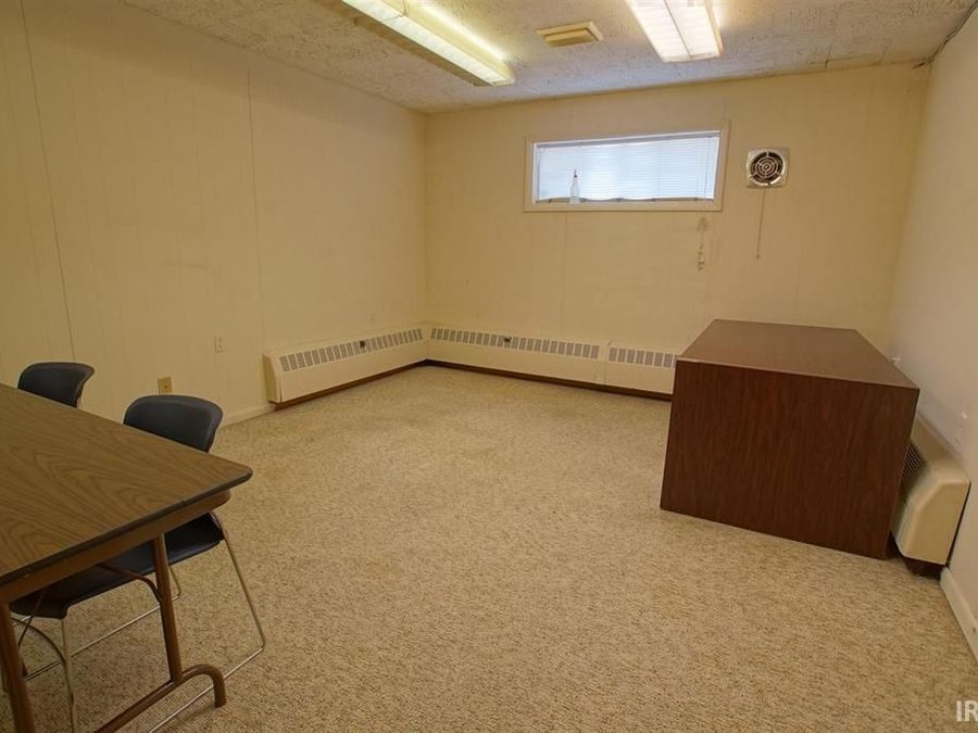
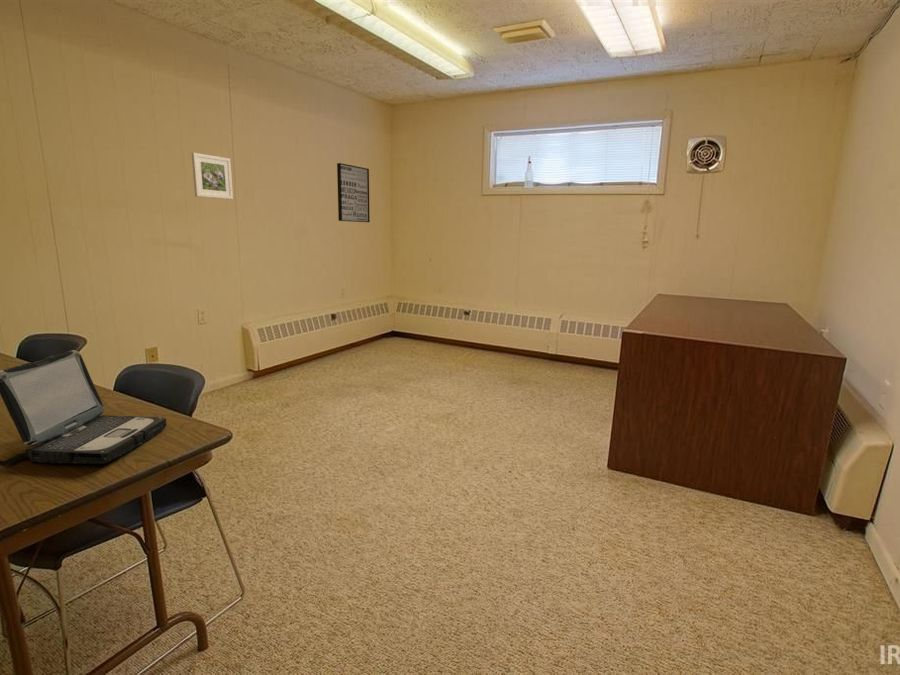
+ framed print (213, 177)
+ laptop (84, 403)
+ wall art (354, 194)
